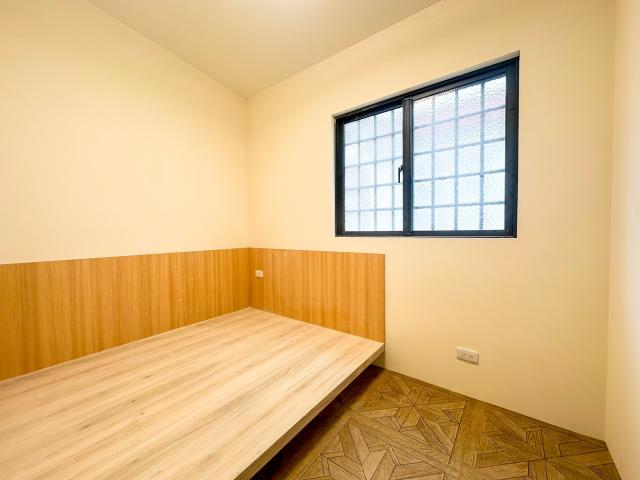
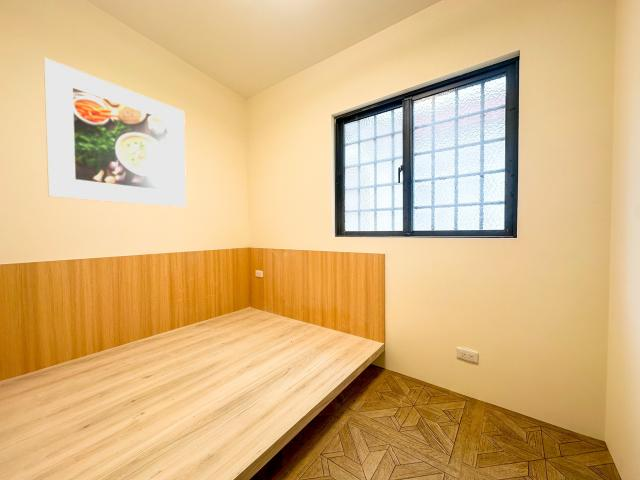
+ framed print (127, 146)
